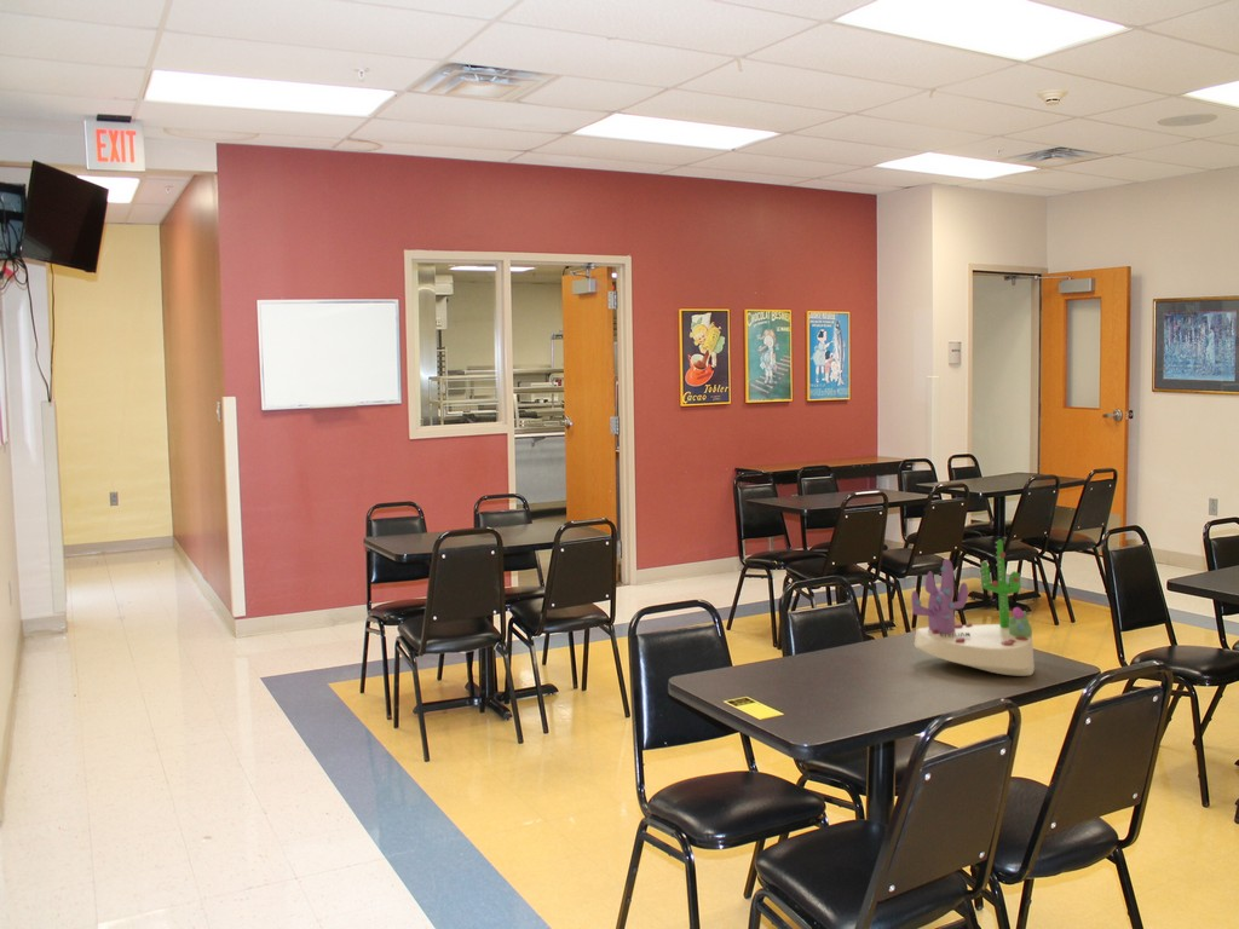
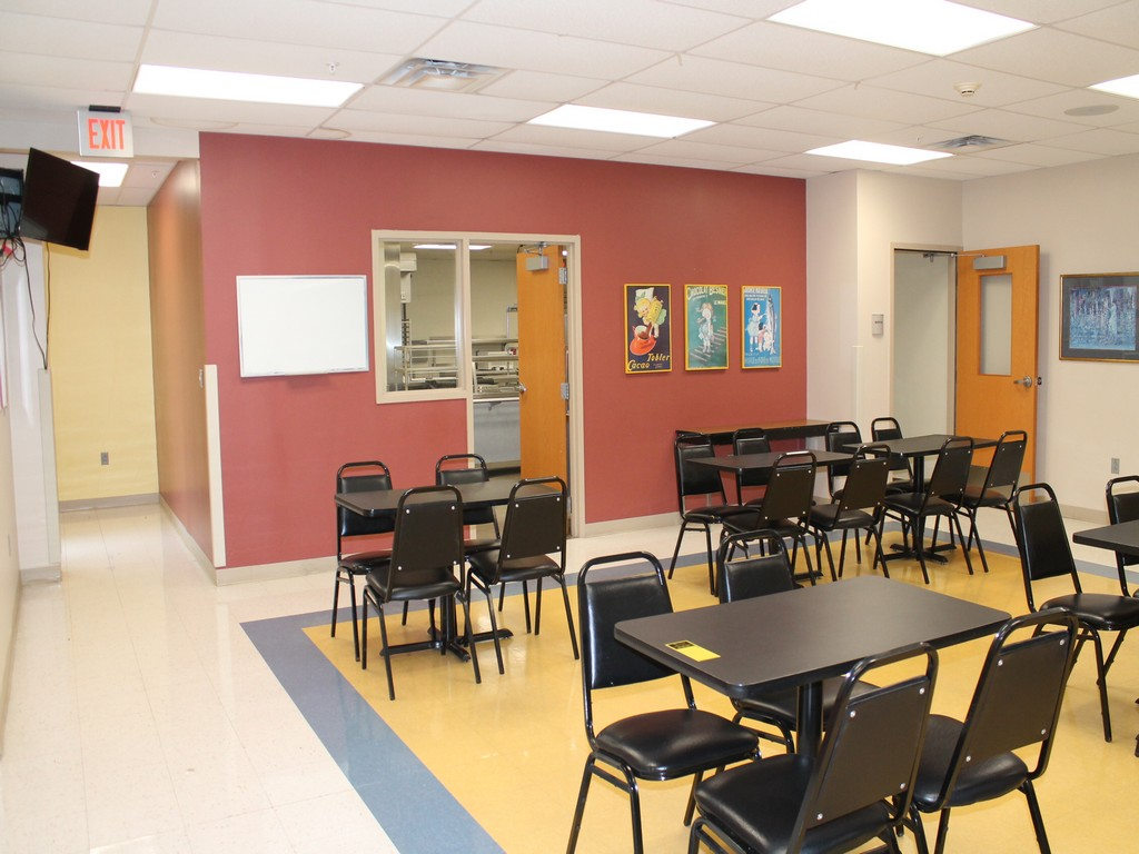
- succulent planter (967, 599)
